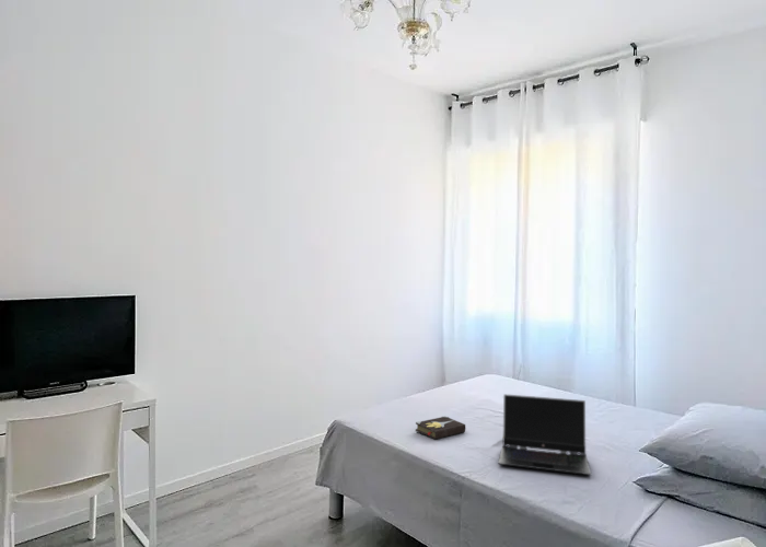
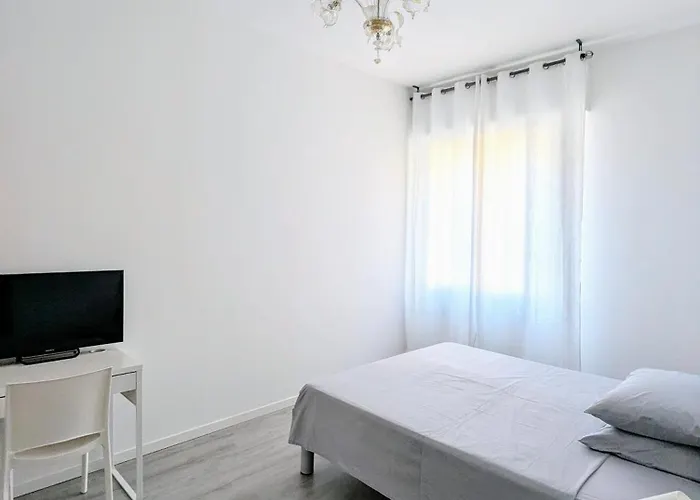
- laptop computer (543, 432)
- hardback book (440, 427)
